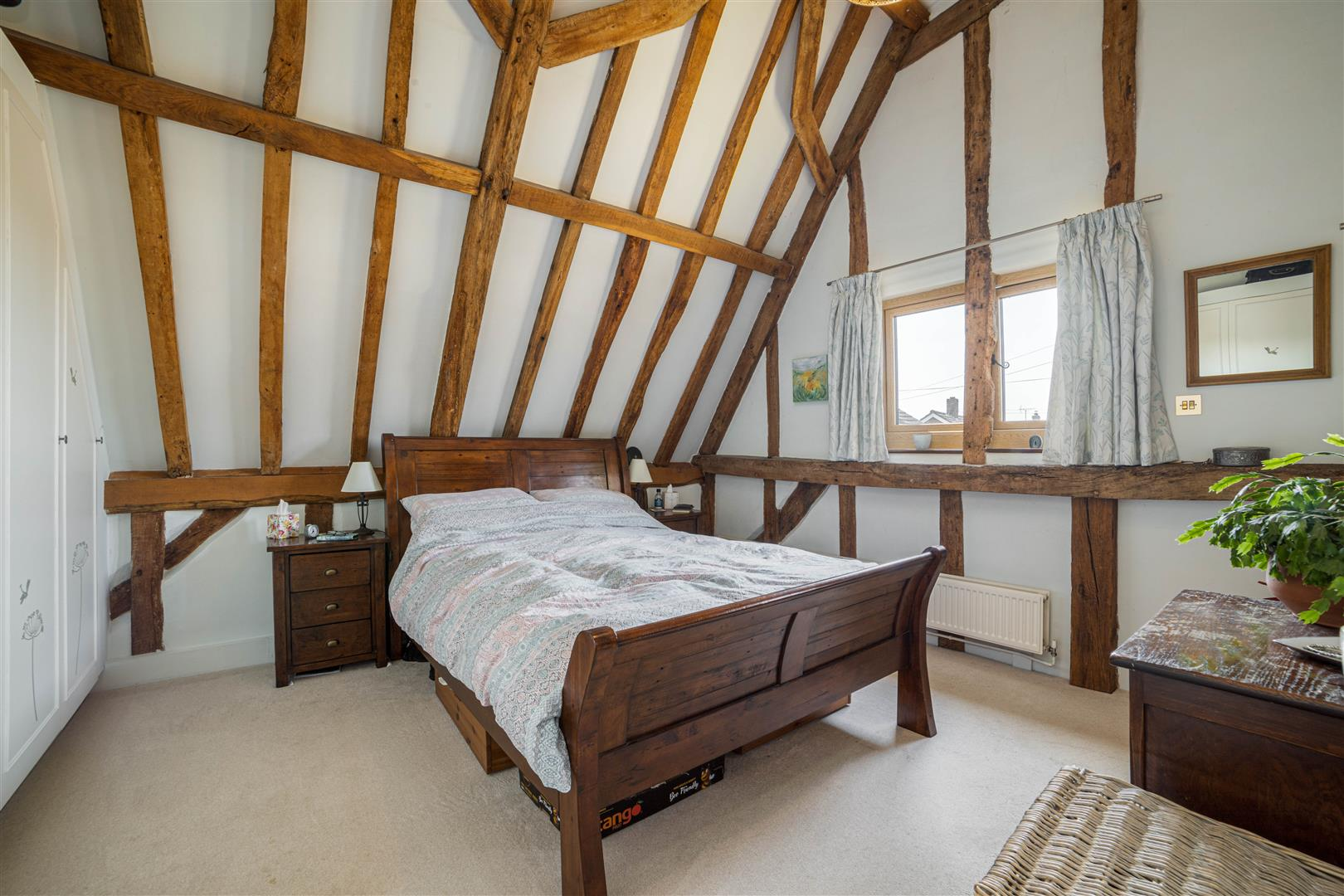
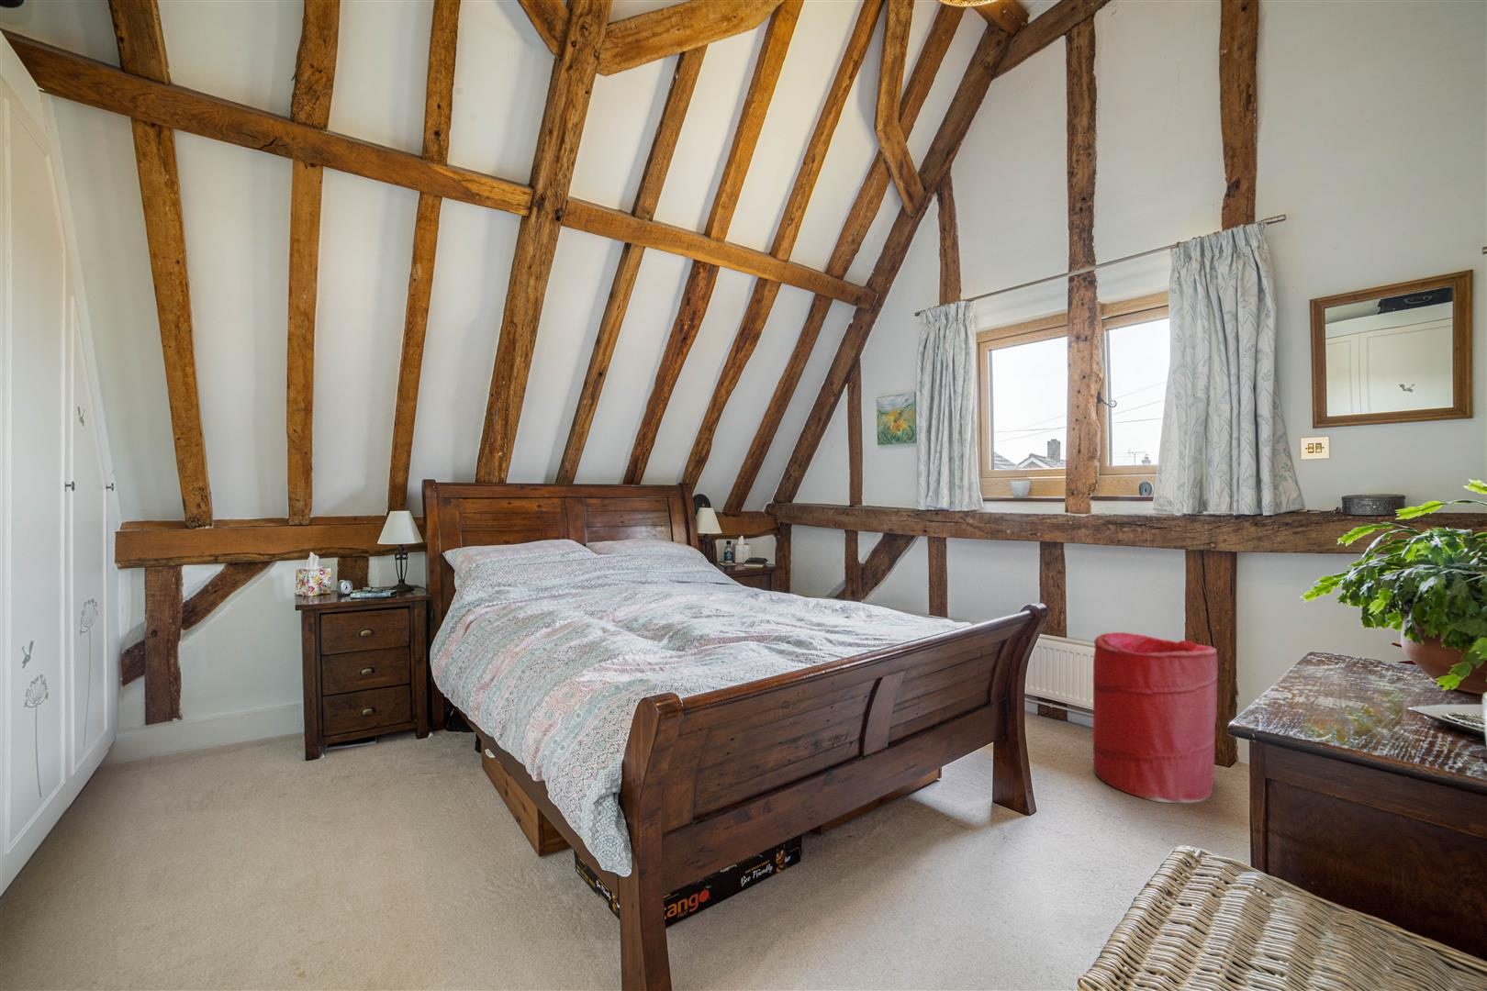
+ laundry hamper (1153, 708)
